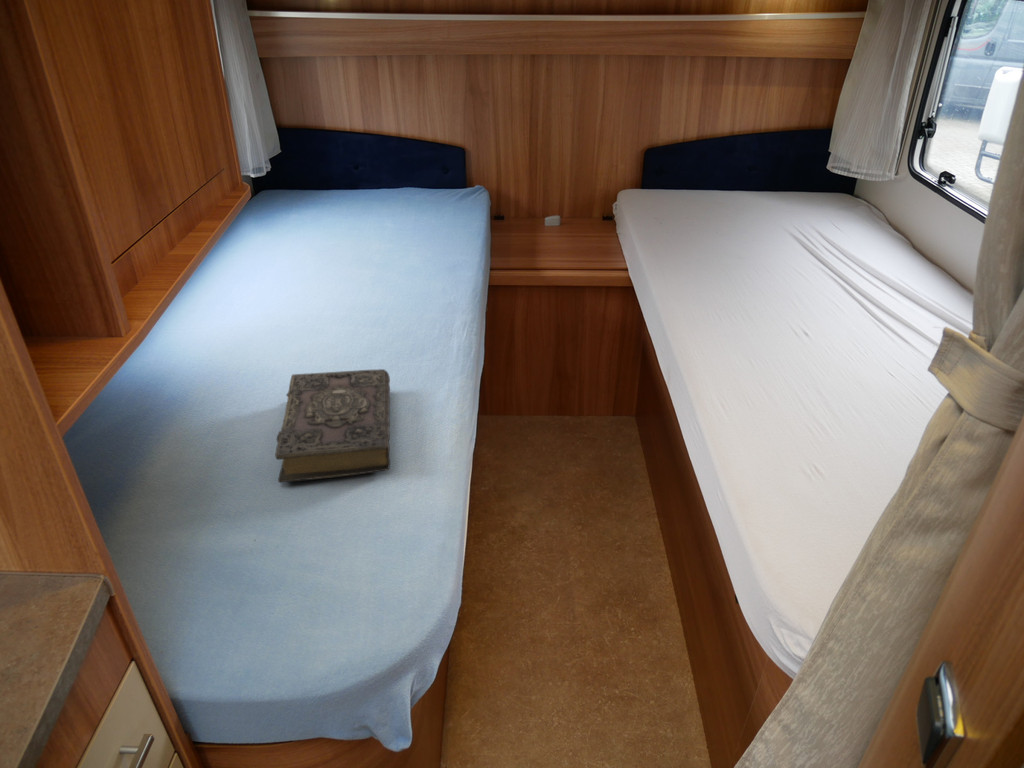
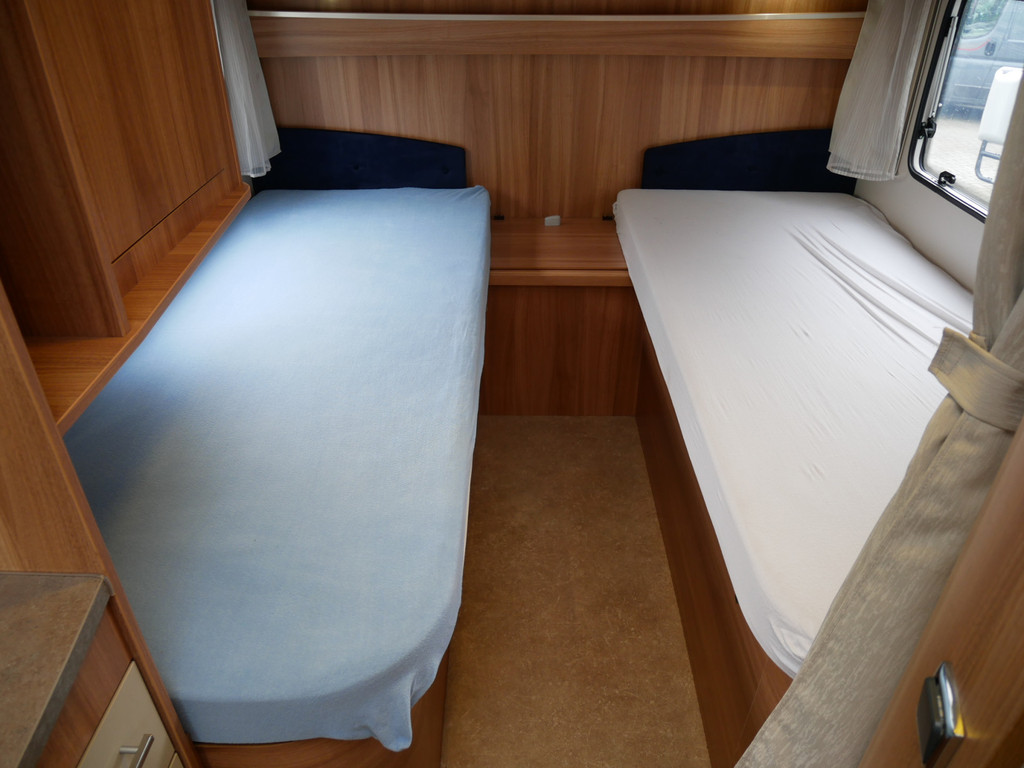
- book (336, 419)
